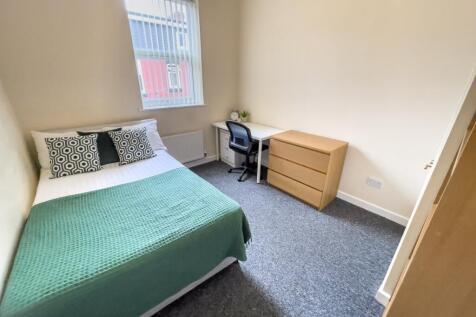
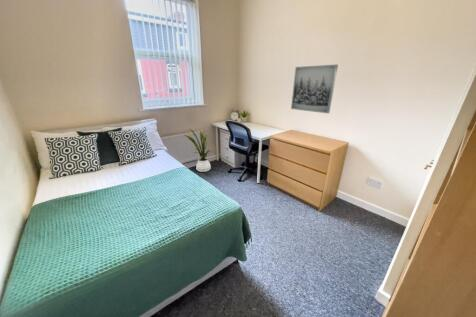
+ wall art (311, 89)
+ house plant (200, 148)
